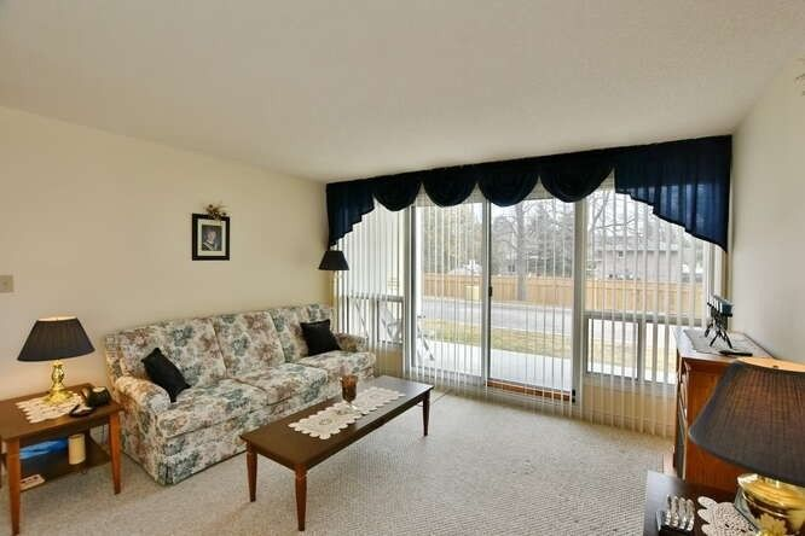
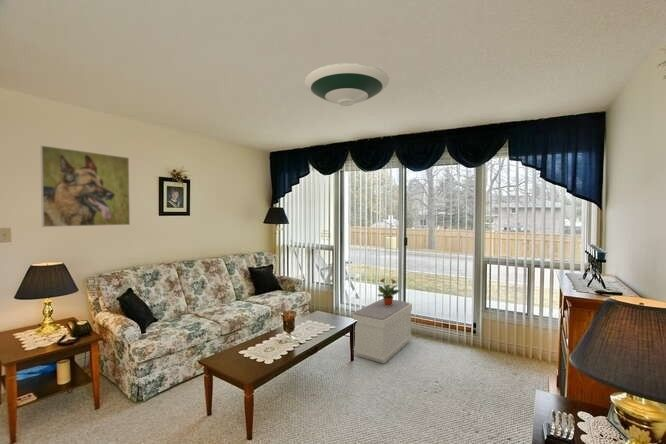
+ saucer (346, 93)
+ potted plant (388, 291)
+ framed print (89, 189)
+ bench (383, 327)
